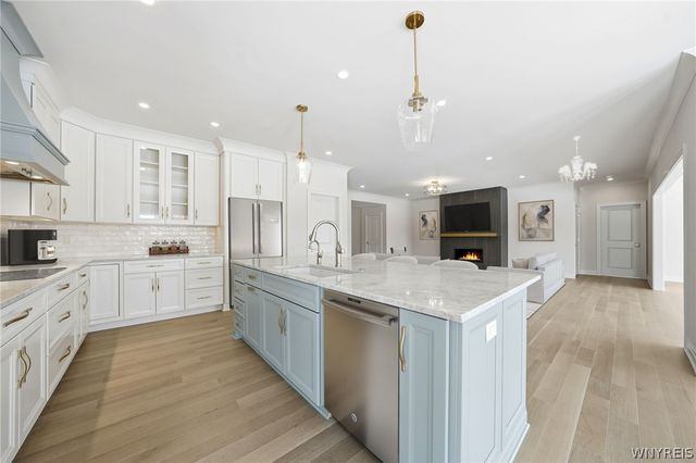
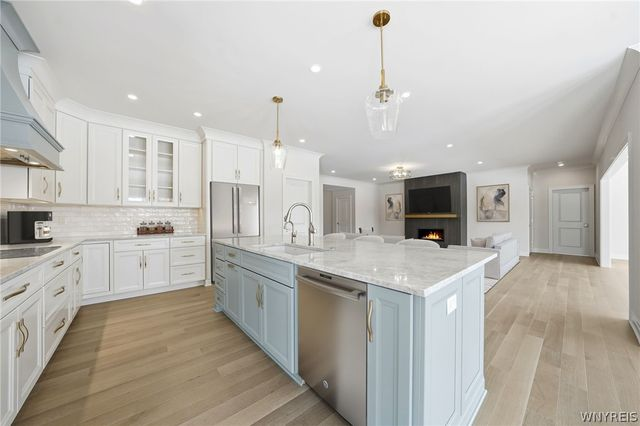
- chandelier (576, 158)
